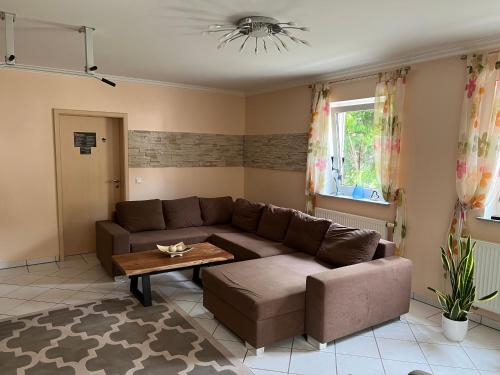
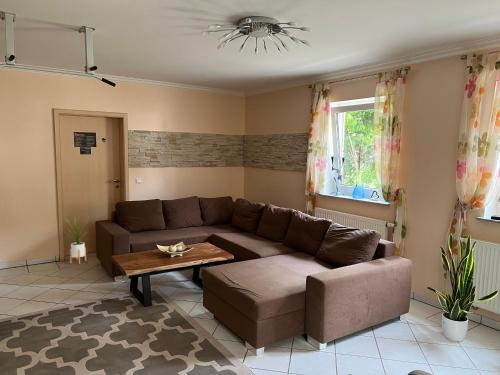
+ house plant (77, 237)
